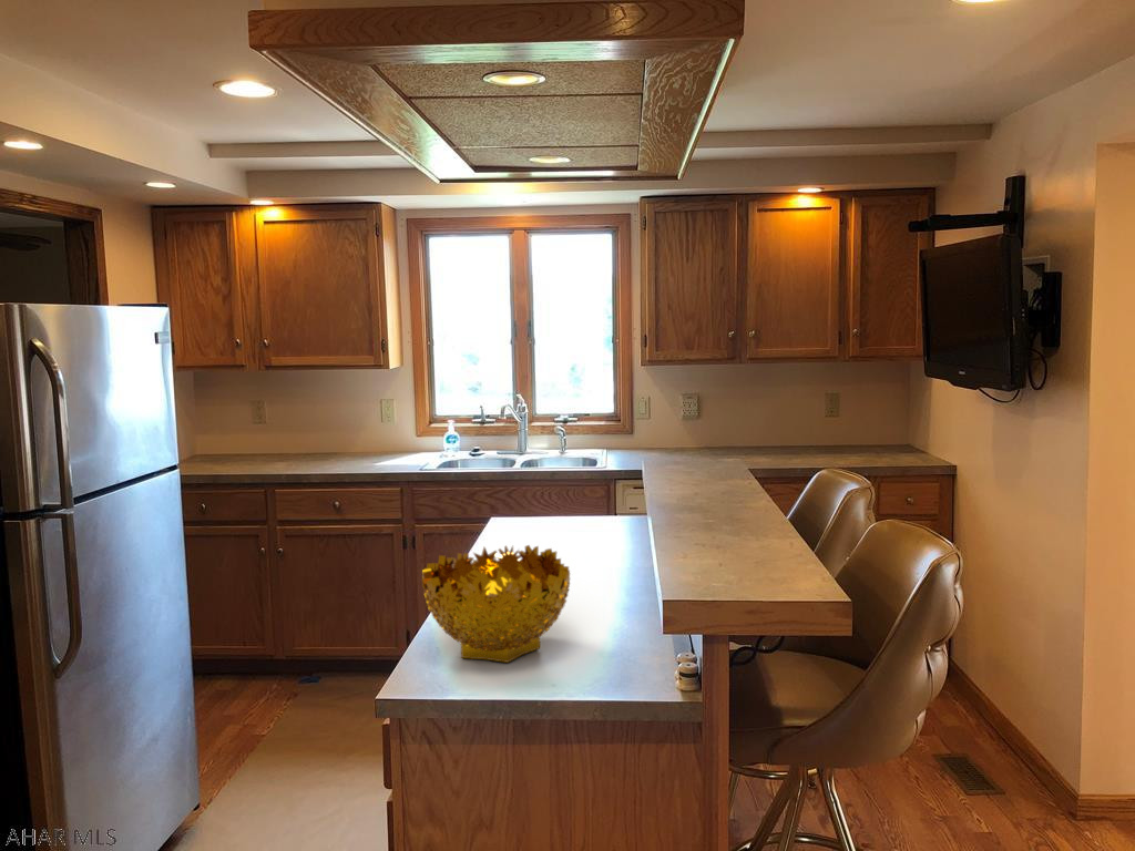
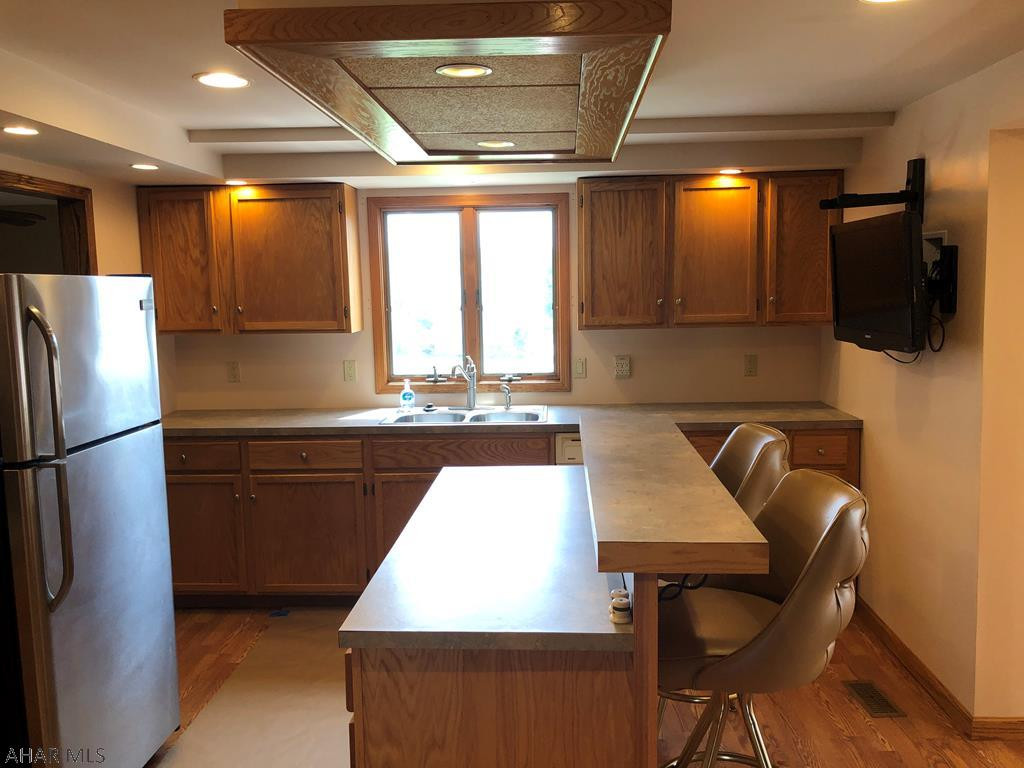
- decorative bowl (498, 605)
